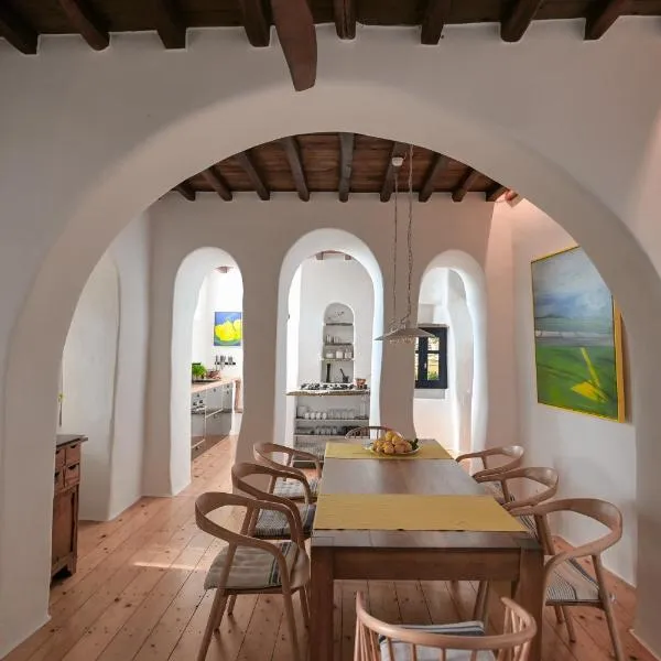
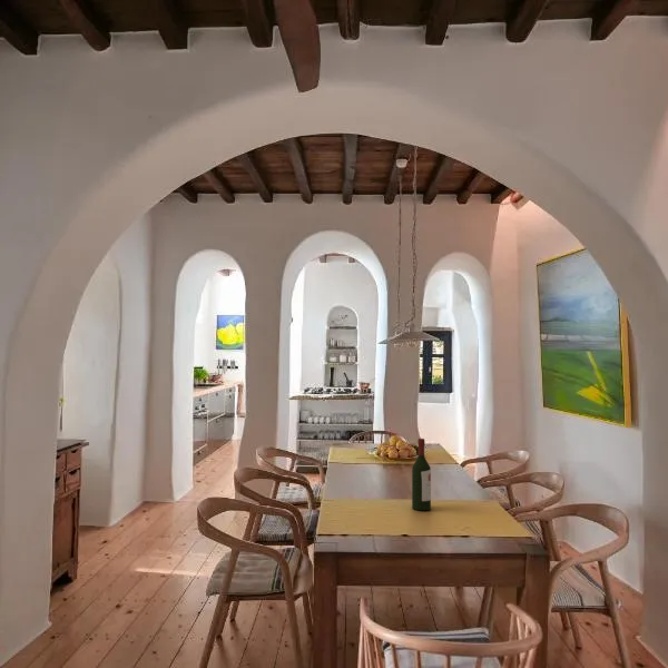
+ wine bottle (421, 473)
